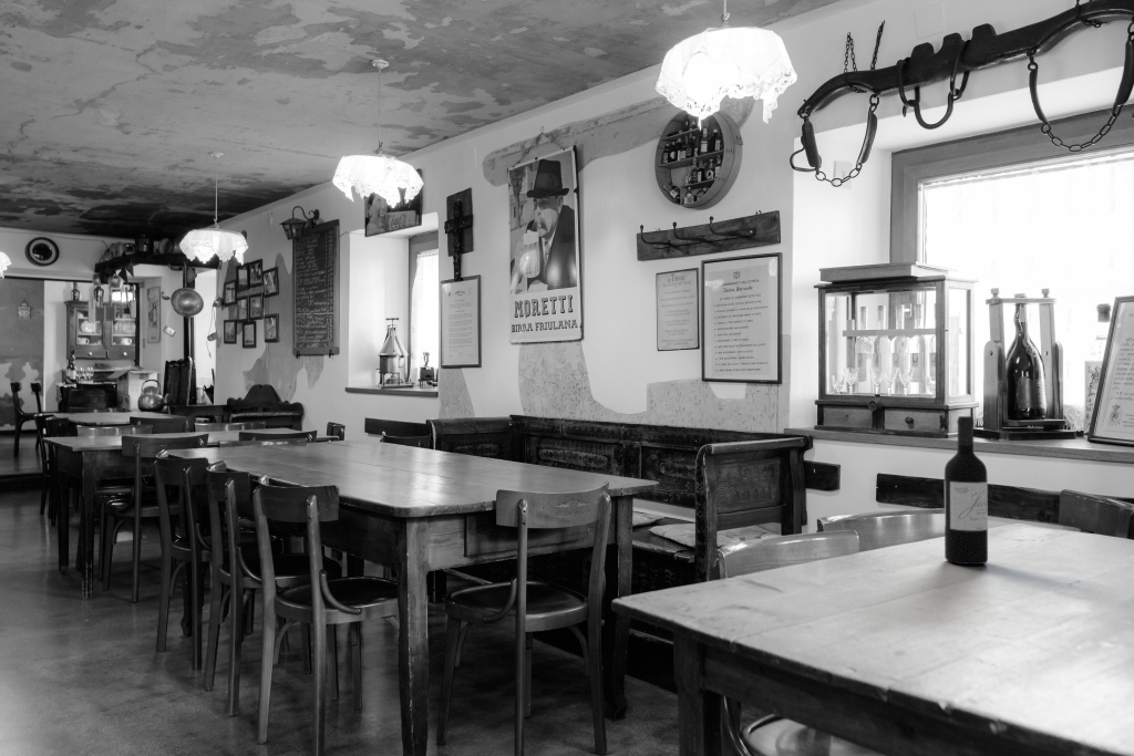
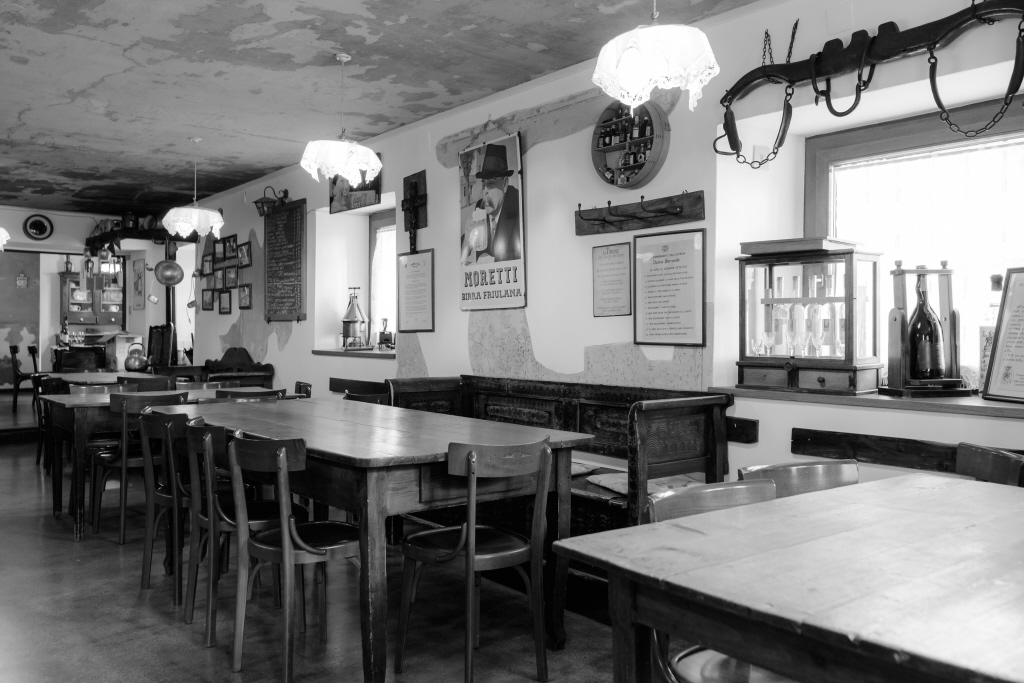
- wine bottle (966, 488)
